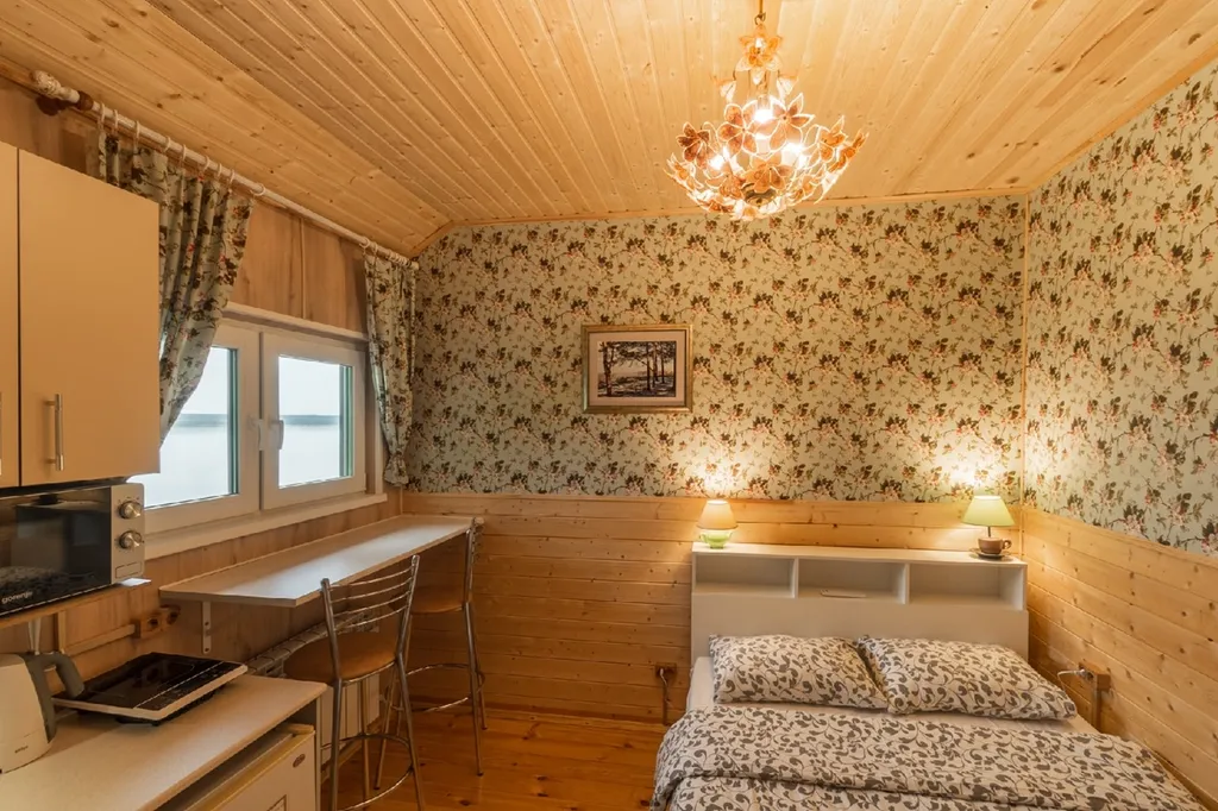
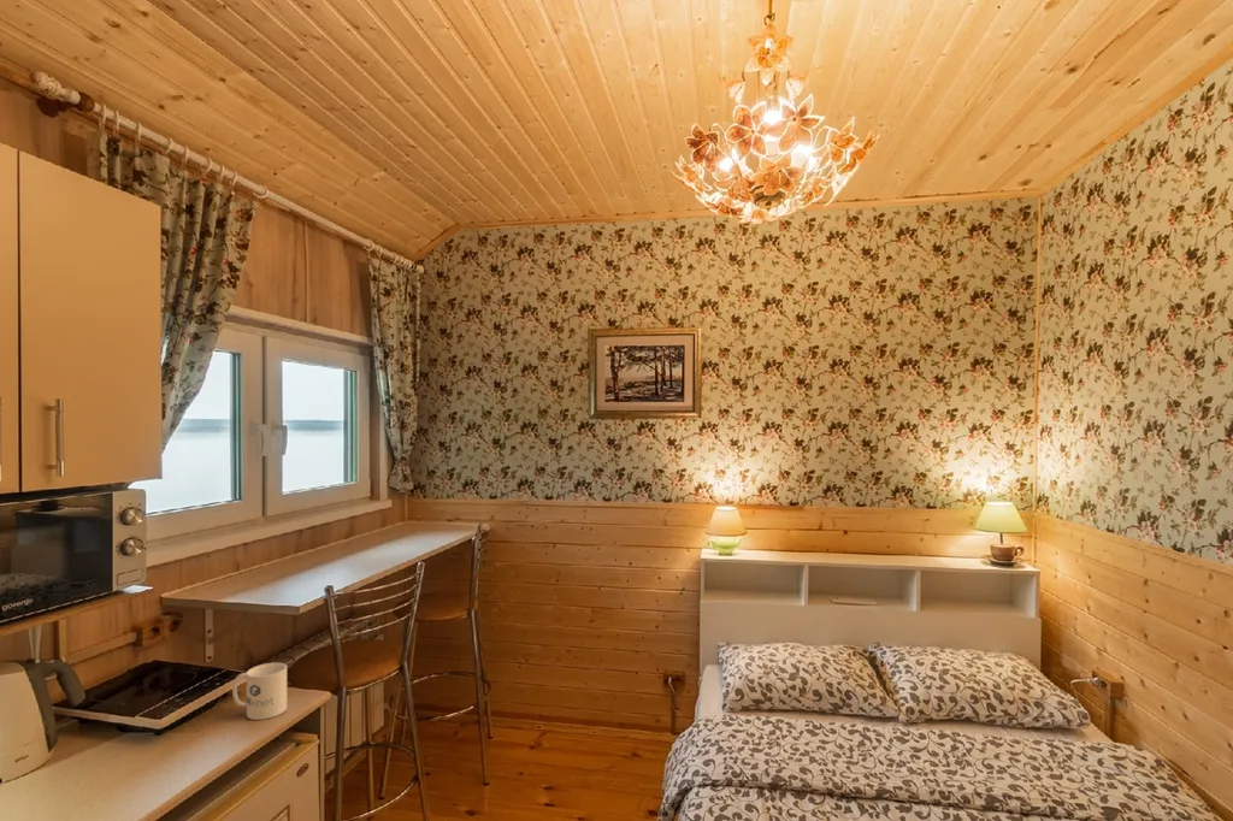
+ mug (261, 690)
